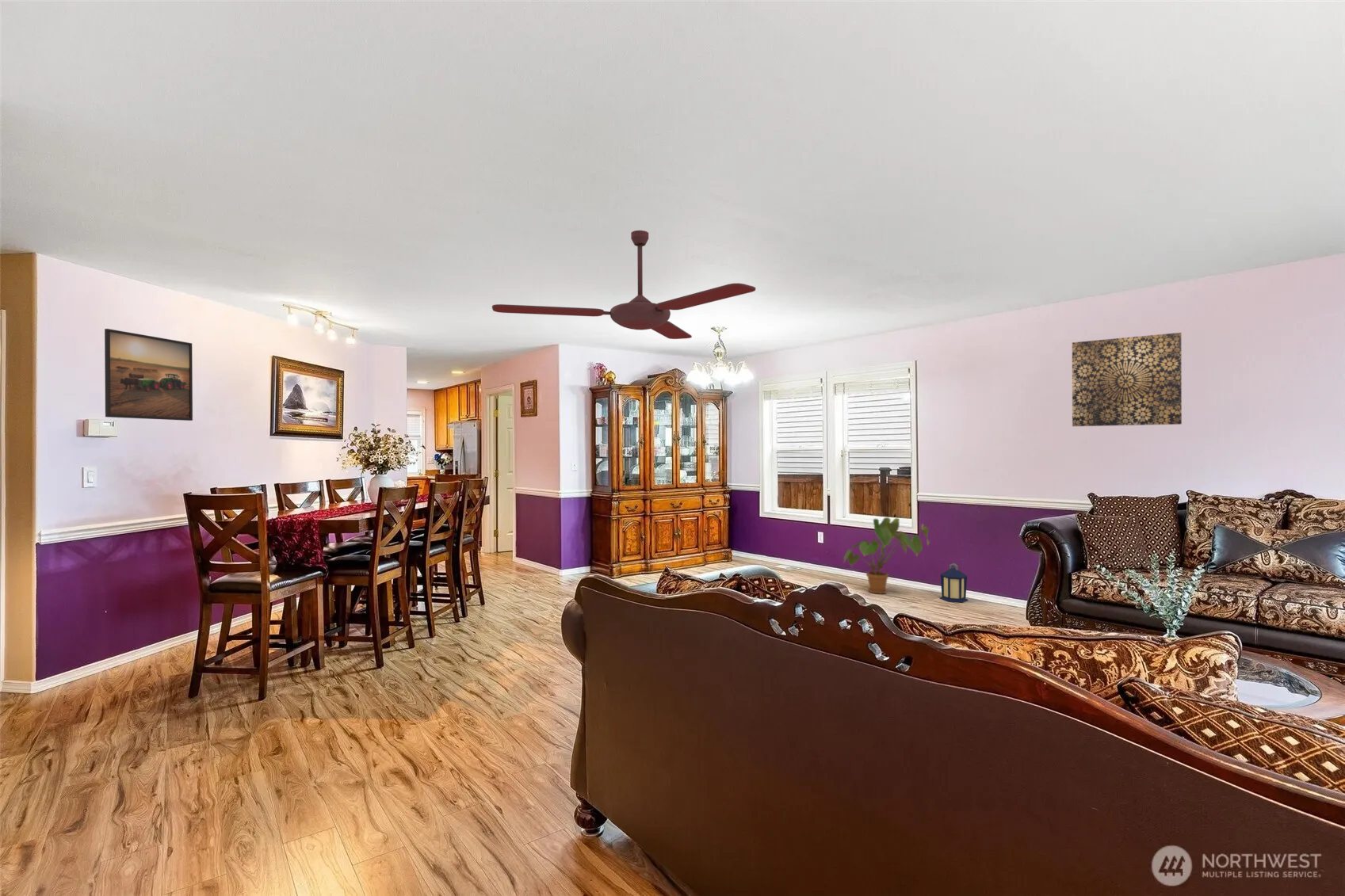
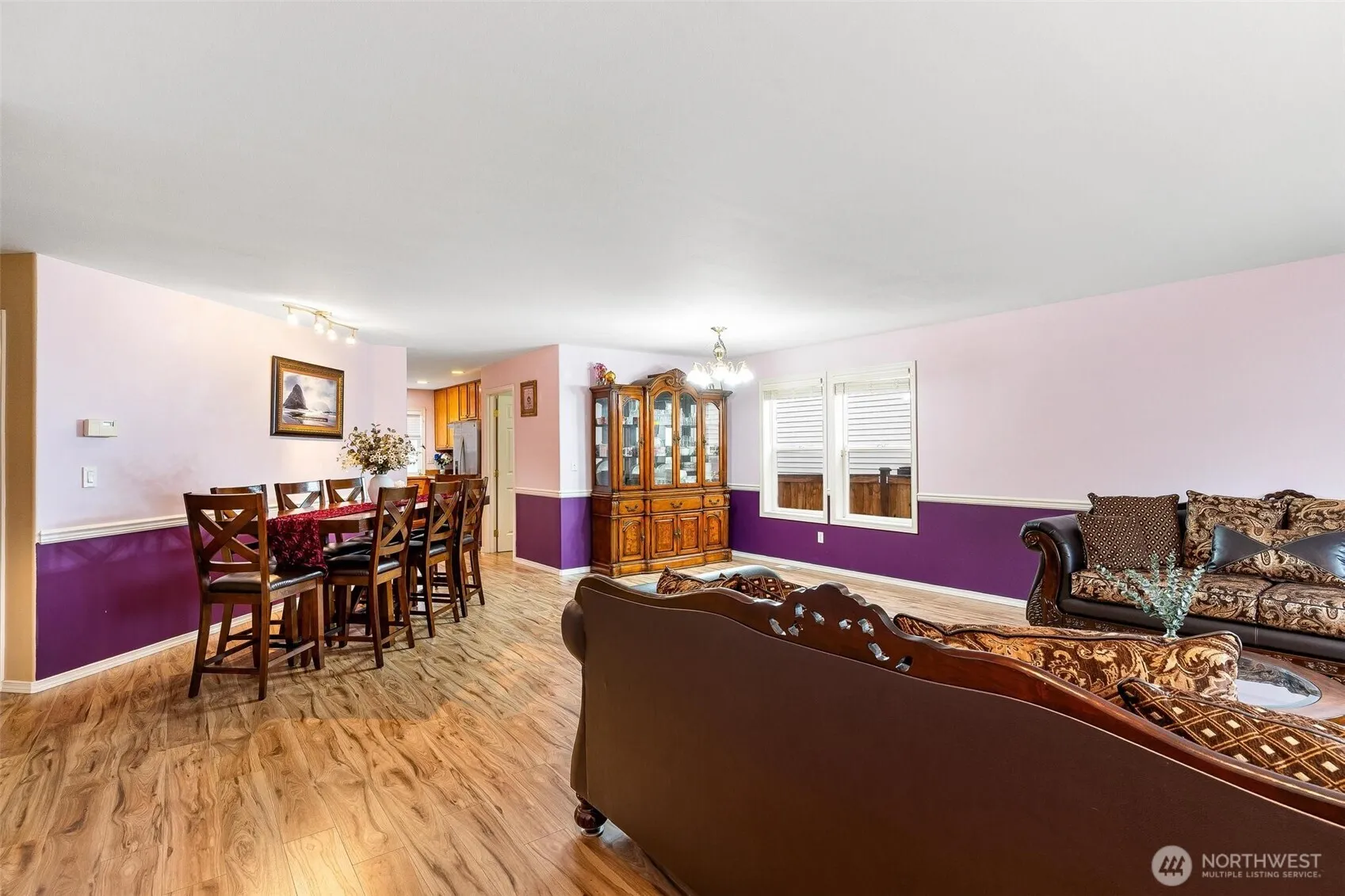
- house plant (888, 554)
- lantern (953, 581)
- ceiling fan (621, 303)
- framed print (151, 377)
- wall art (1124, 381)
